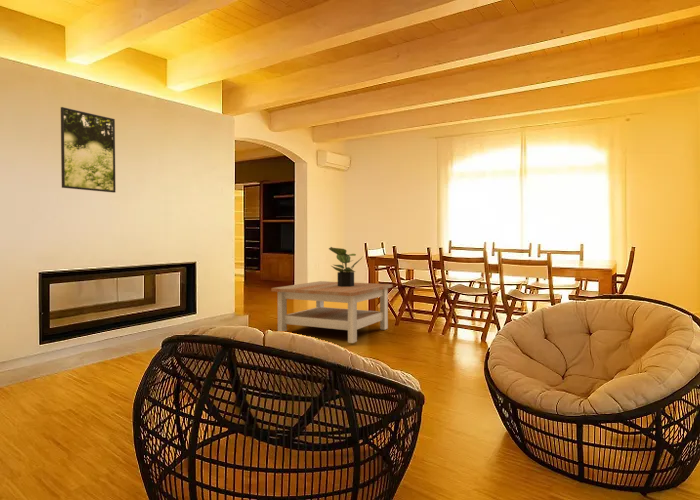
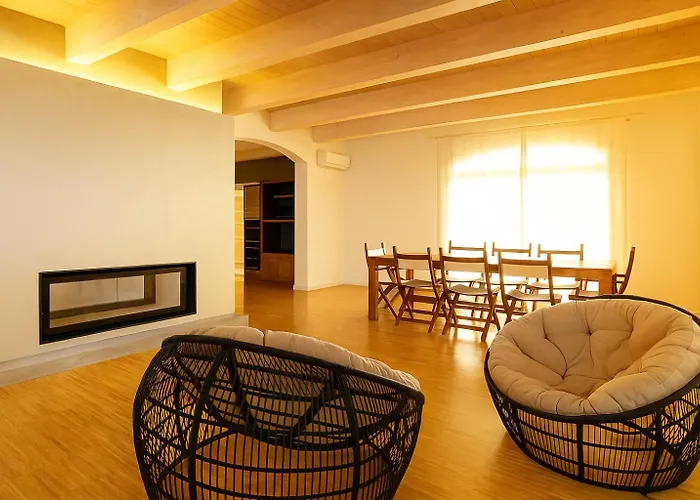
- potted plant (342, 266)
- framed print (89, 151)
- coffee table (334, 308)
